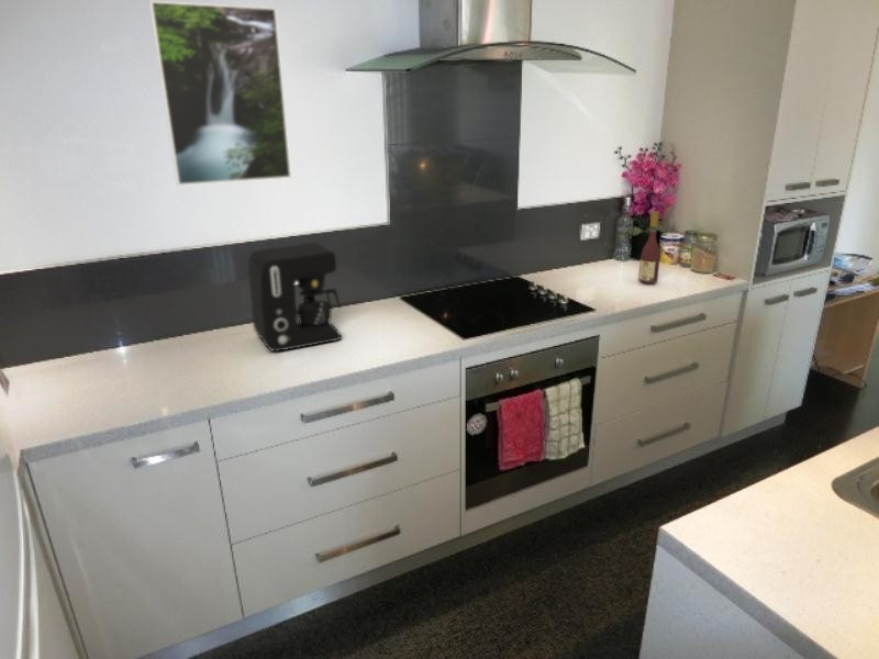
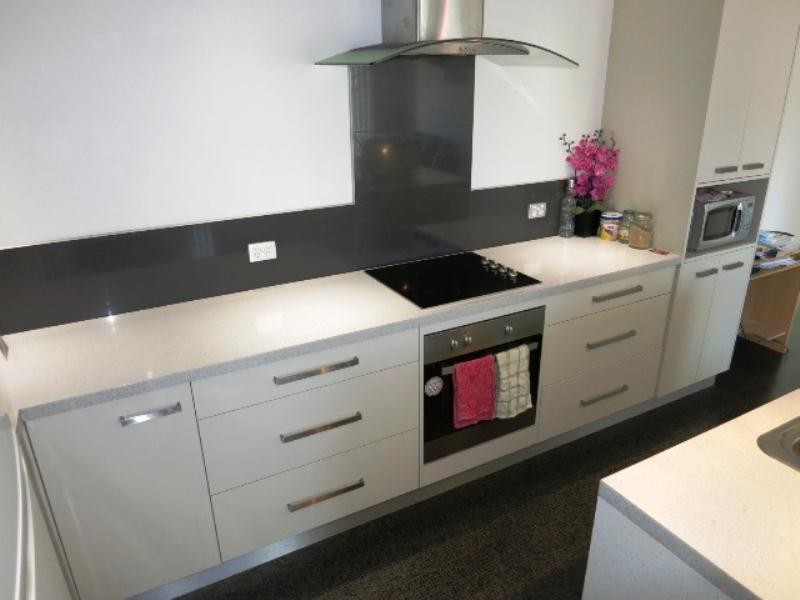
- wine bottle (650, 247)
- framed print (225, 97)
- coffee maker (300, 294)
